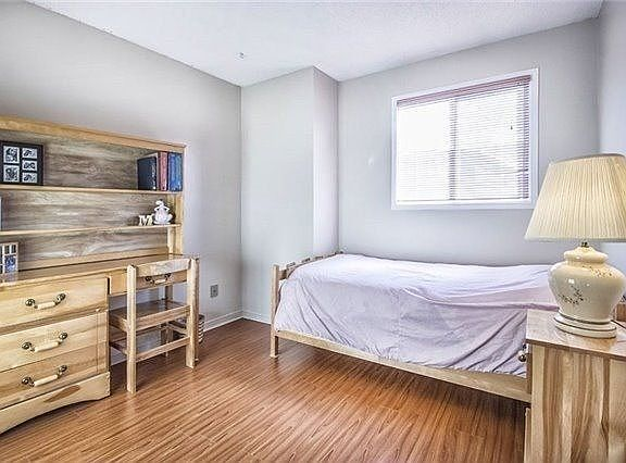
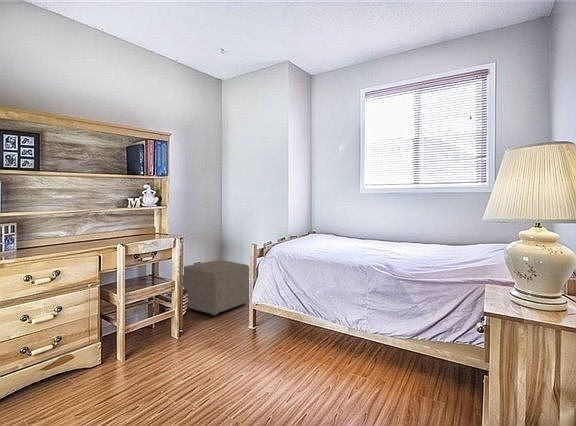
+ ottoman (215, 285)
